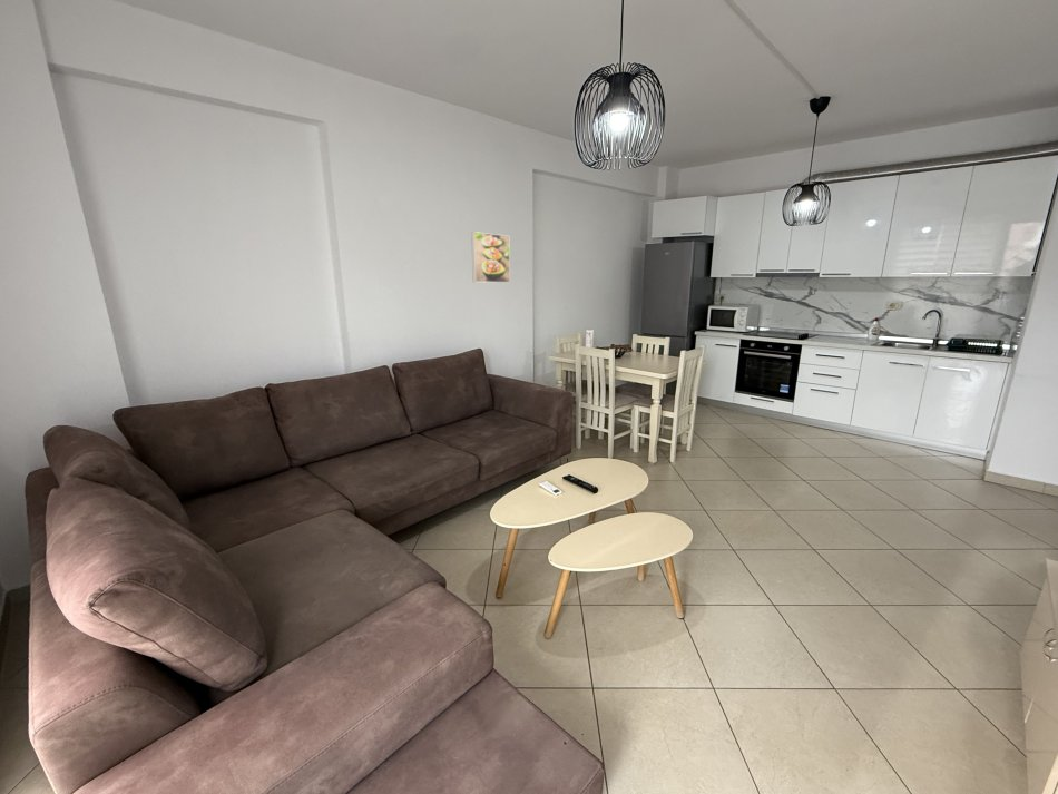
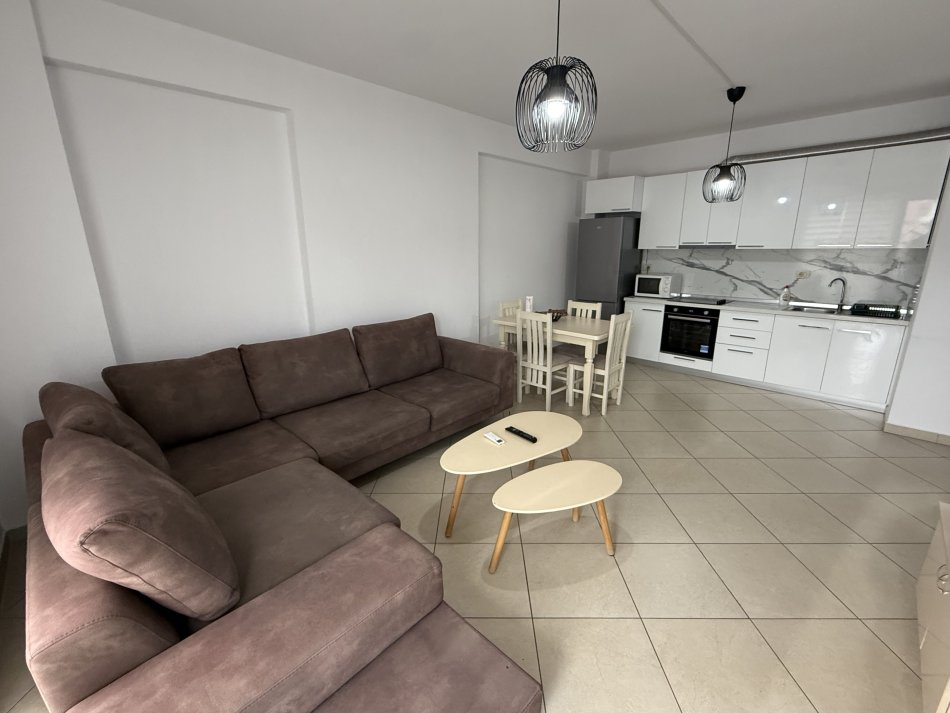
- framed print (491, 258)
